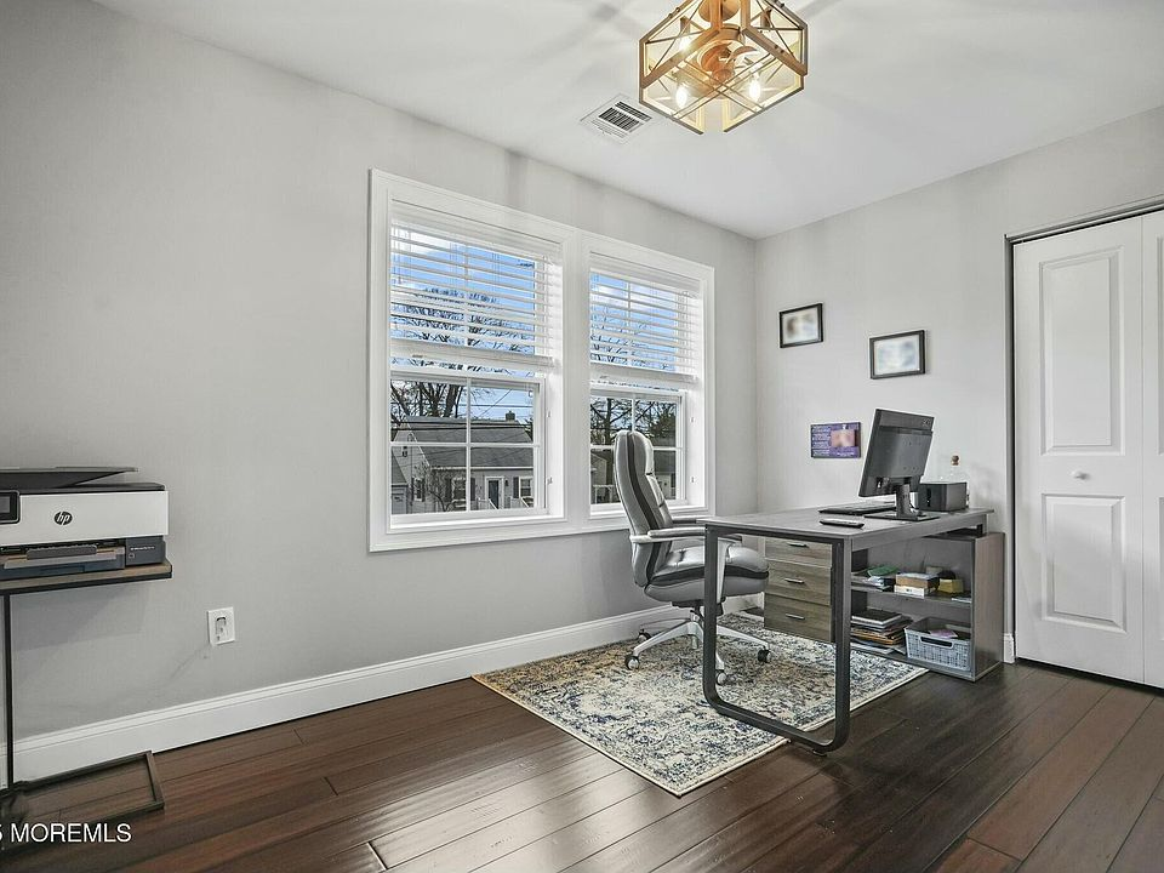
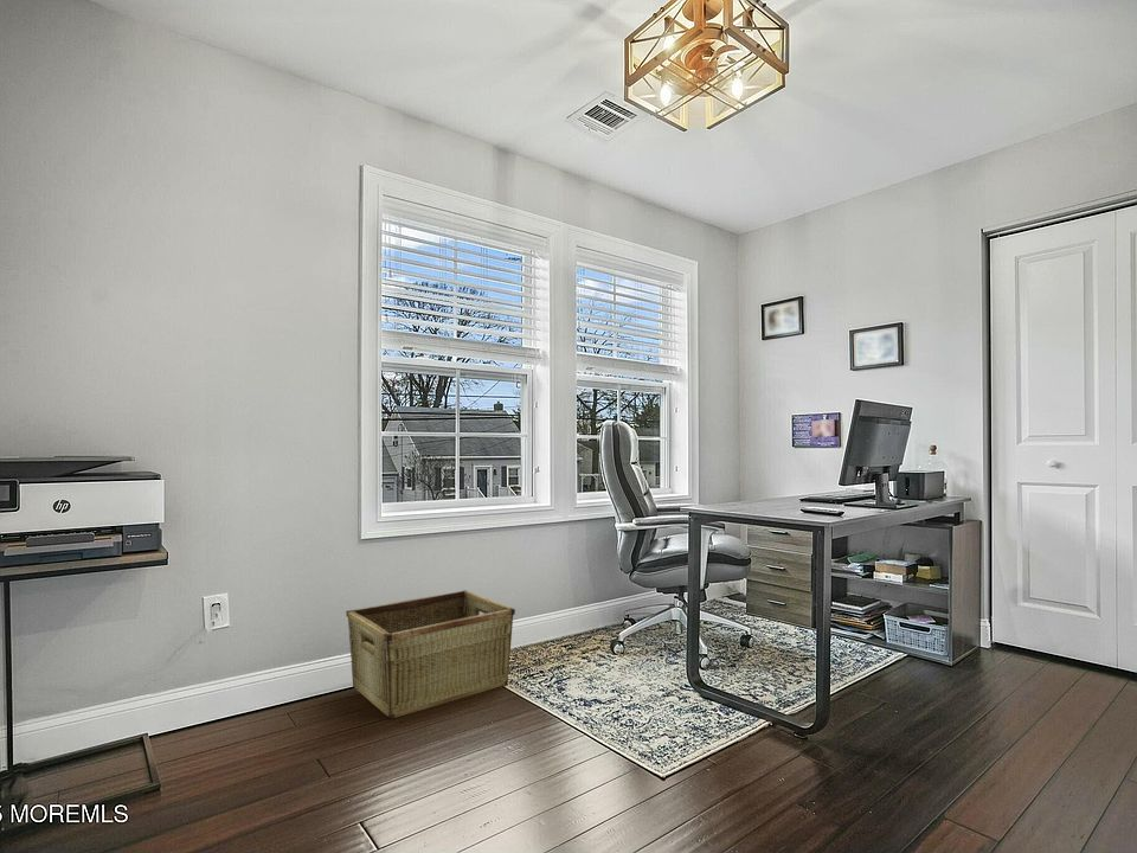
+ hamper (430, 647)
